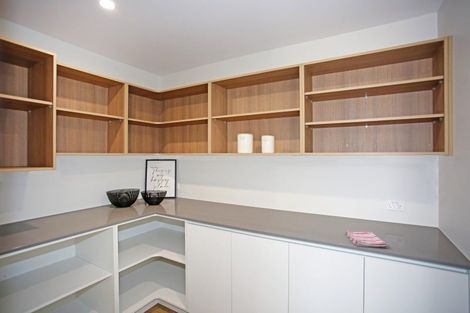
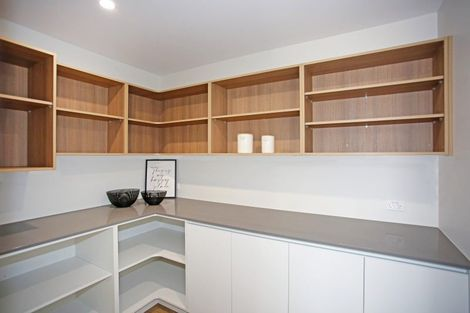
- dish towel (364, 237)
